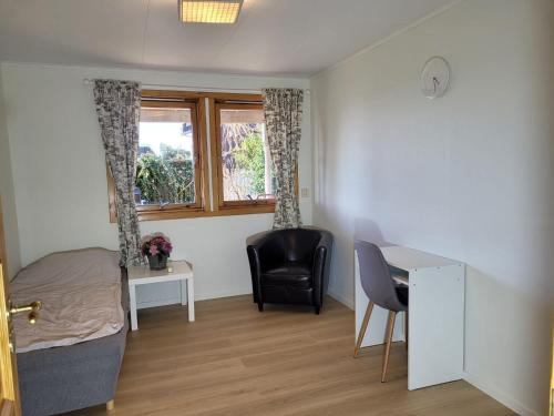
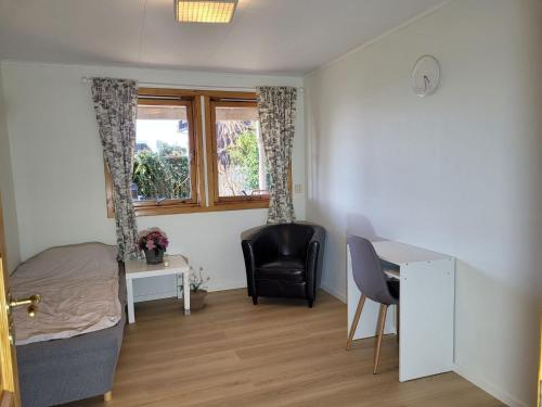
+ potted plant (193, 287)
